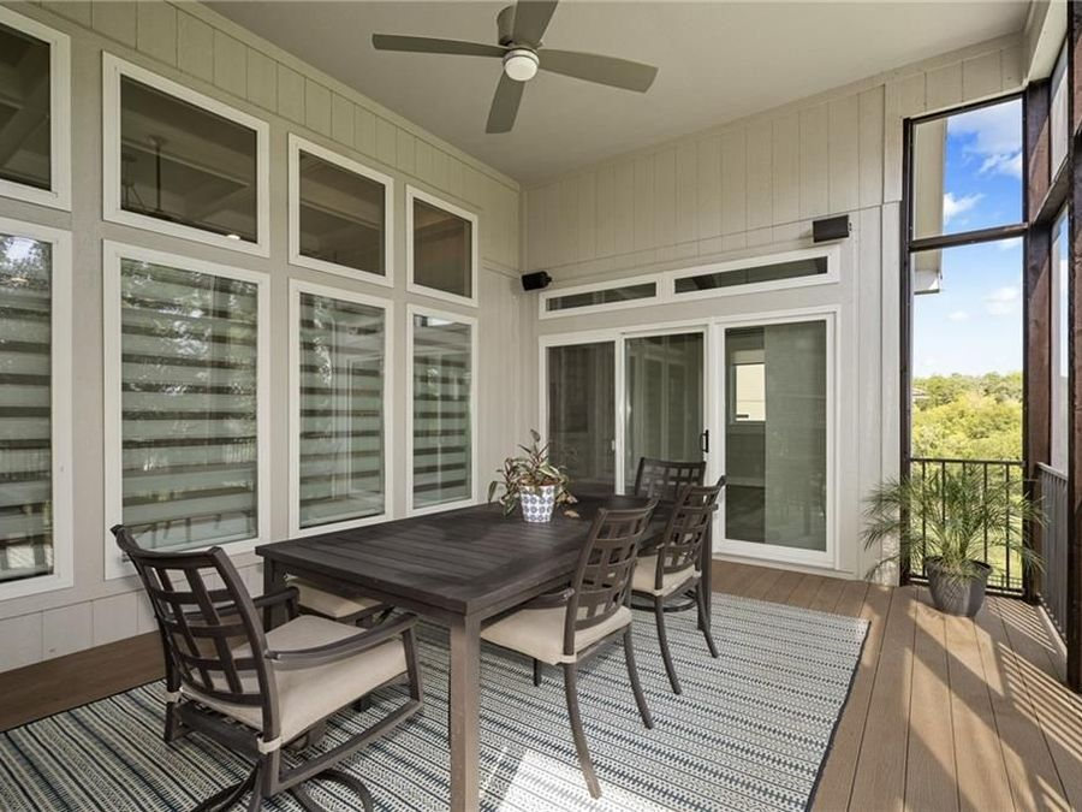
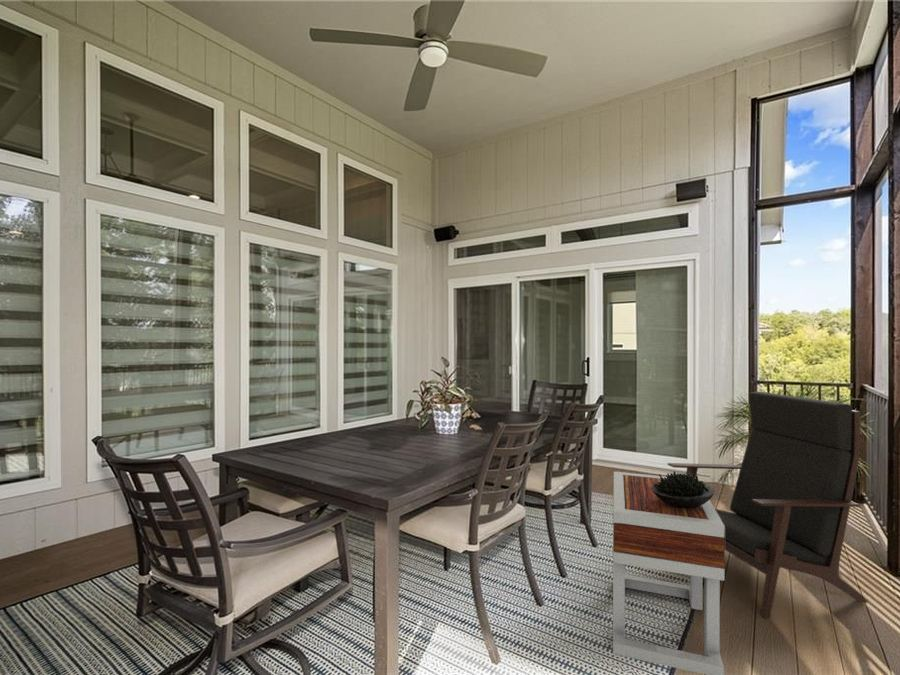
+ side table (663, 558)
+ succulent plant (683, 488)
+ lounge chair (760, 487)
